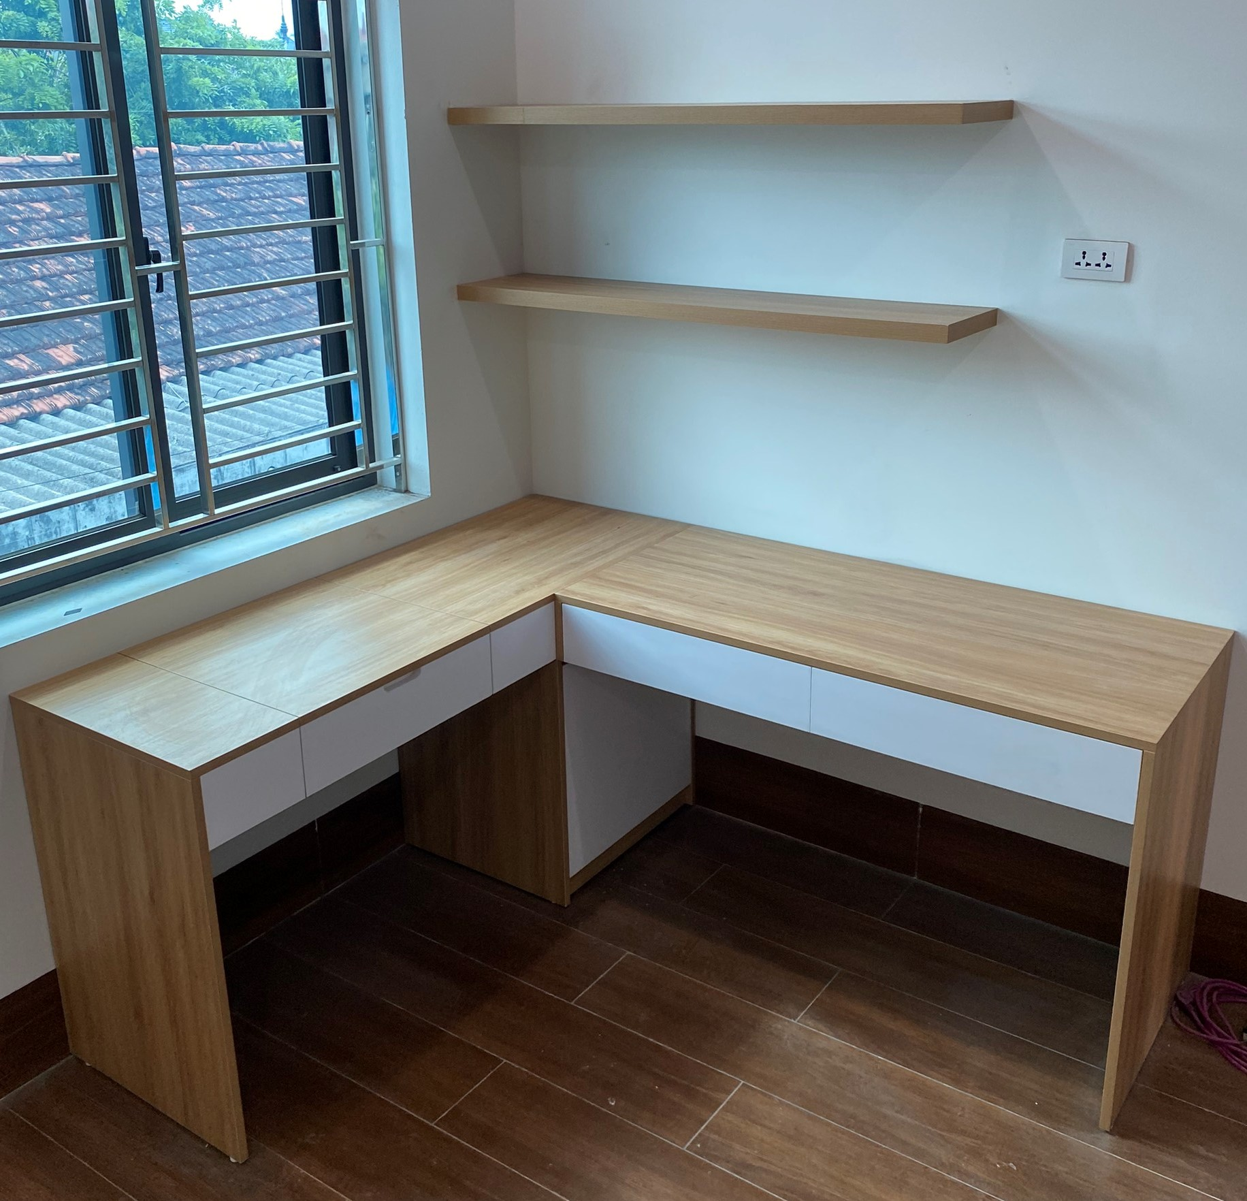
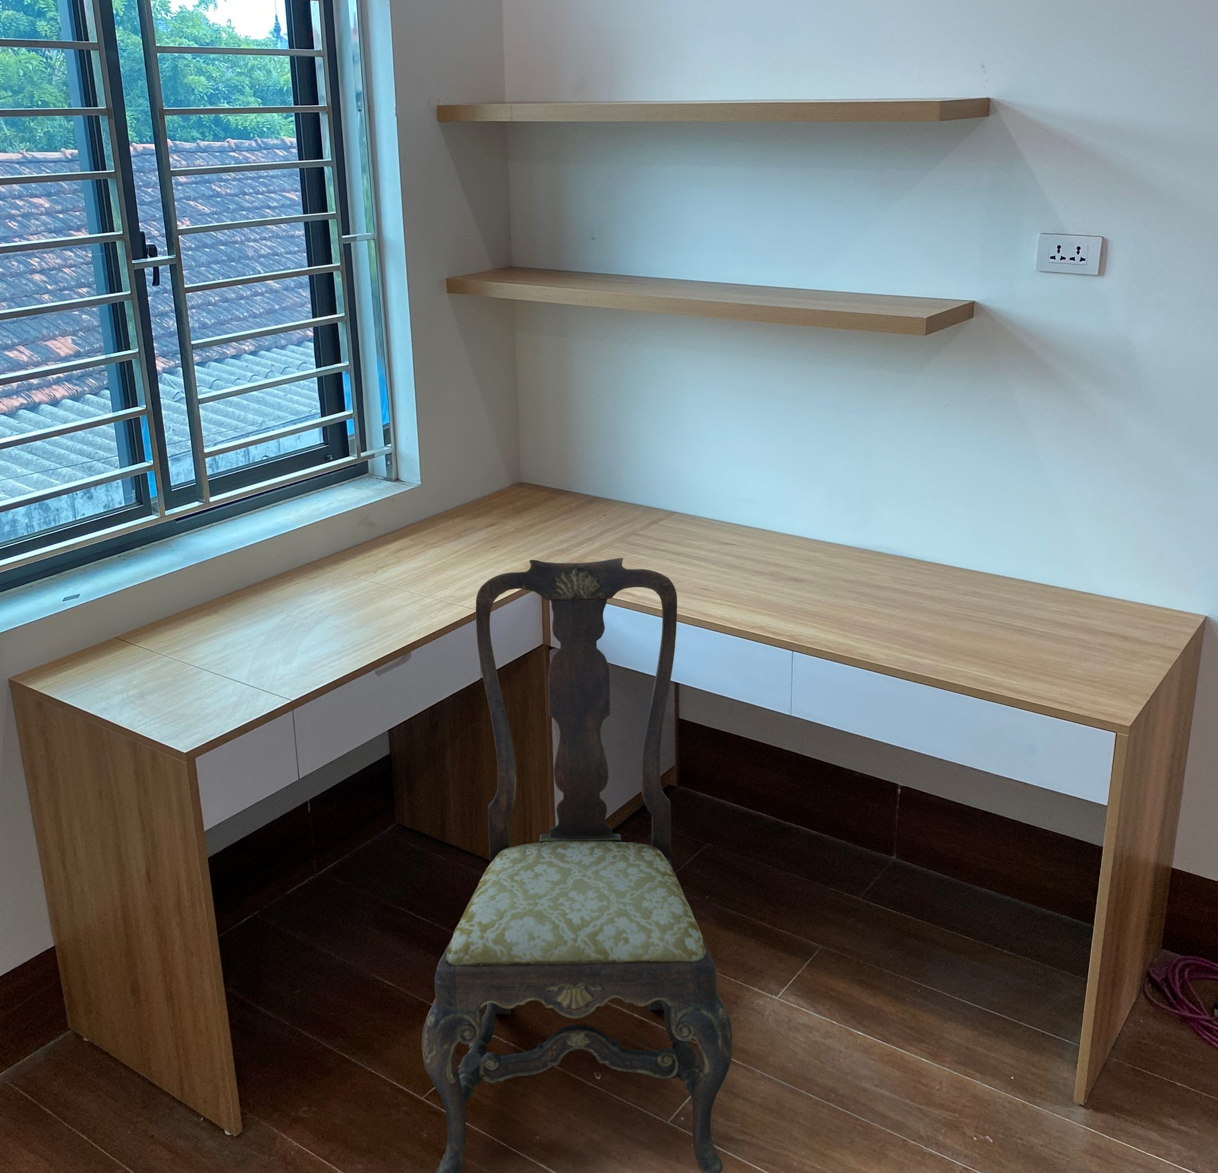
+ dining chair (566, 860)
